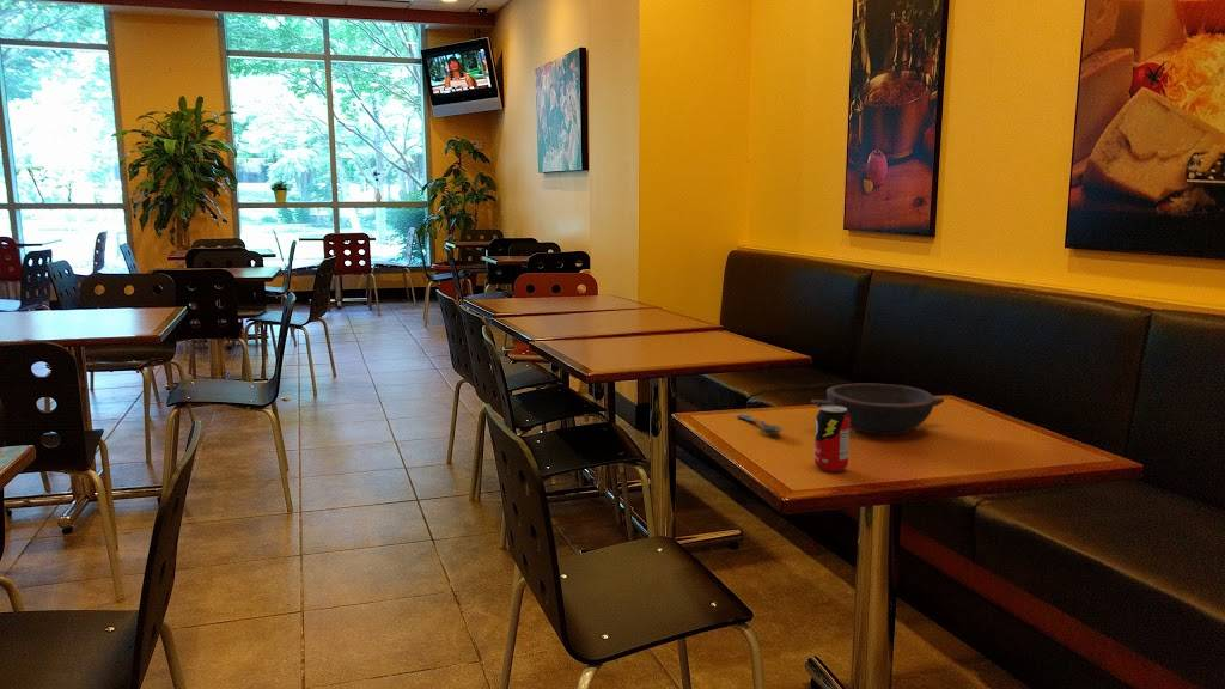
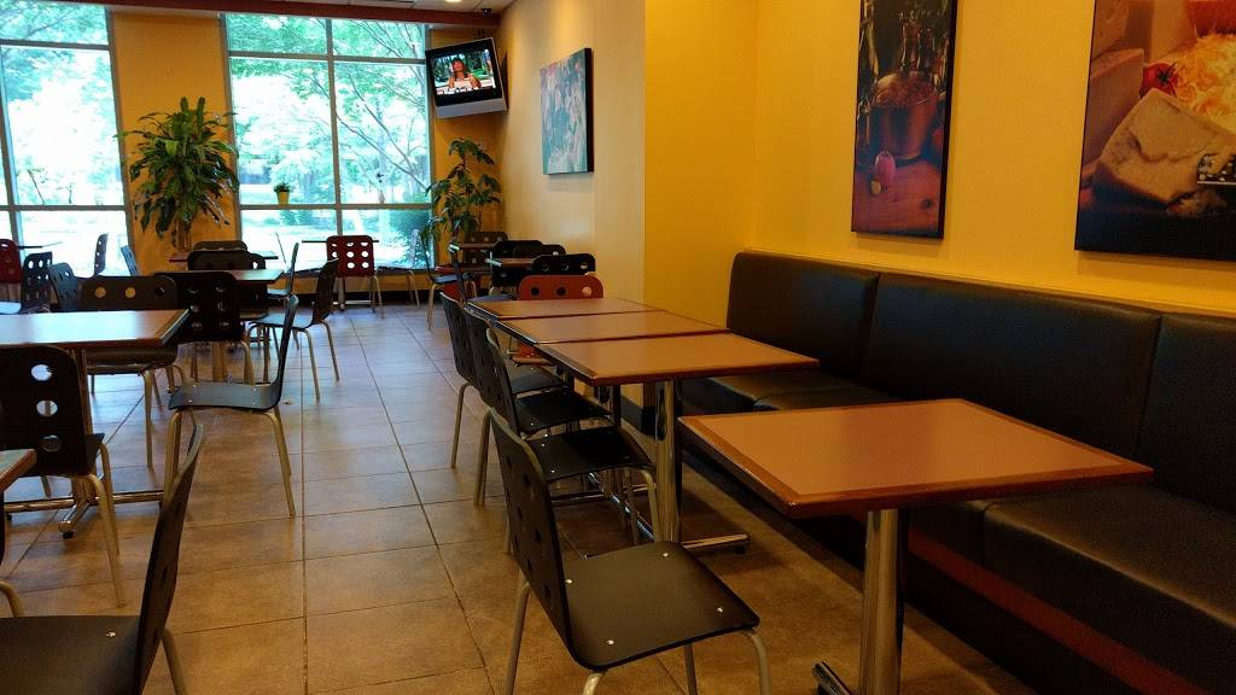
- beverage can (831, 438)
- spoon (757, 421)
- bowl (878, 410)
